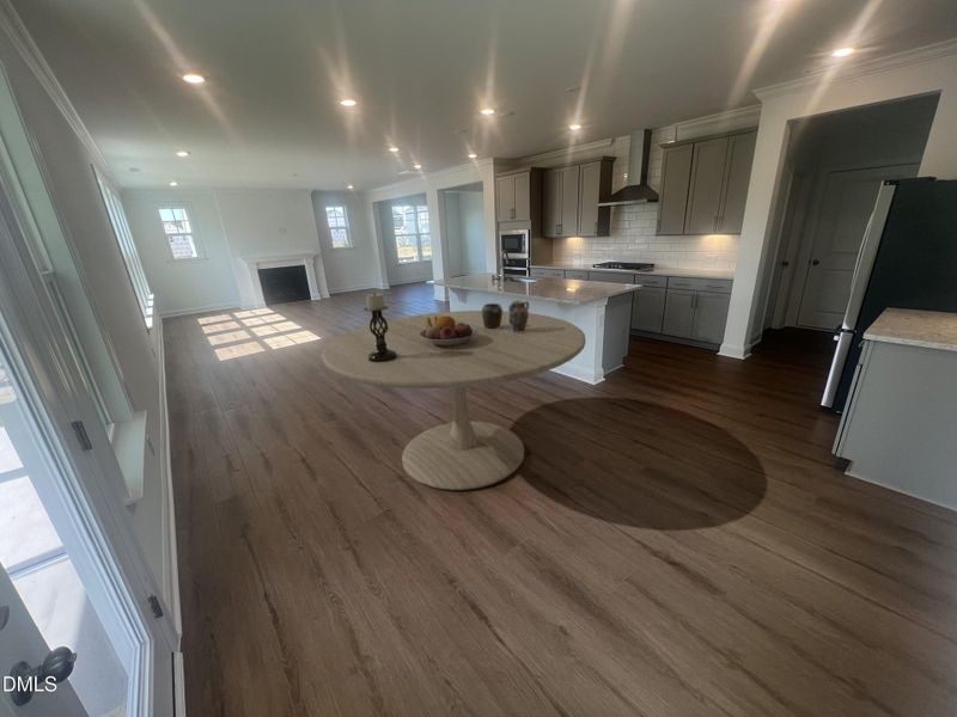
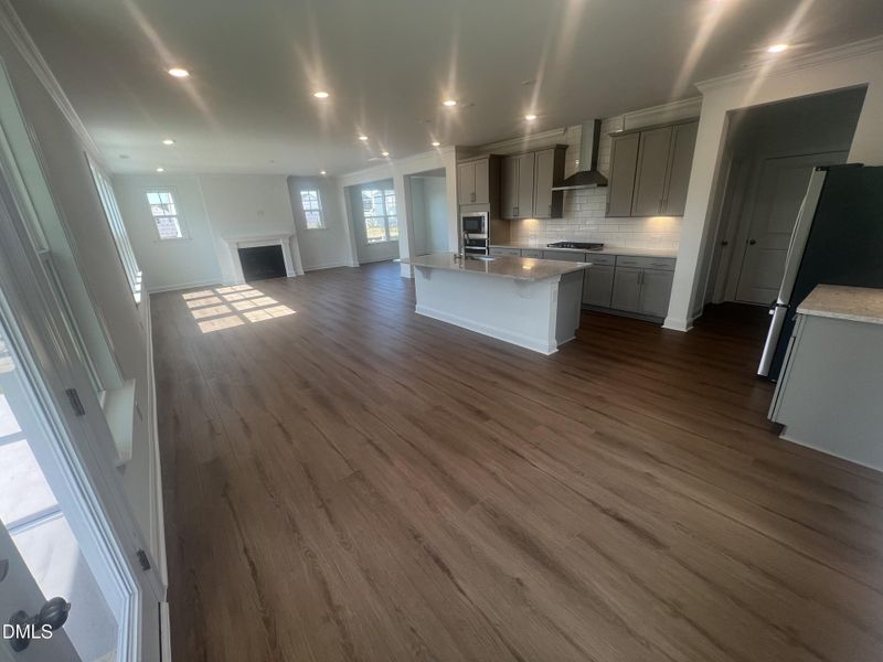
- fruit bowl (449, 329)
- dining table (459, 396)
- candle holder (379, 326)
- jar set (501, 314)
